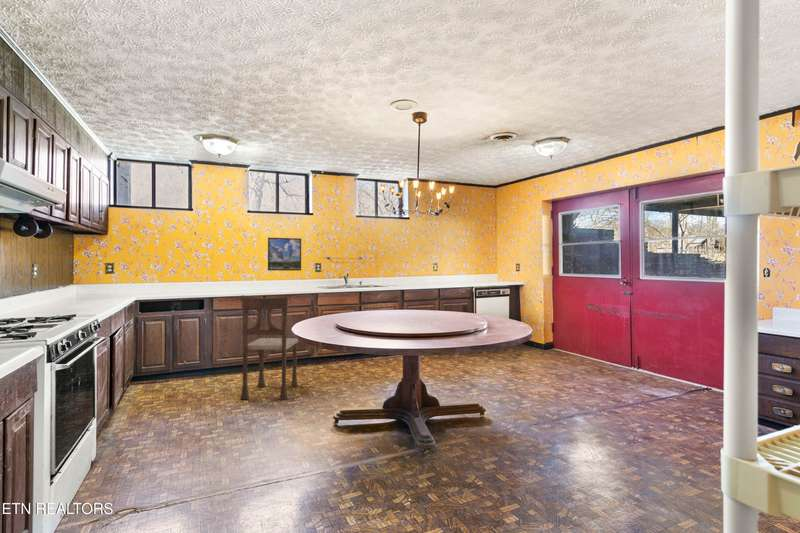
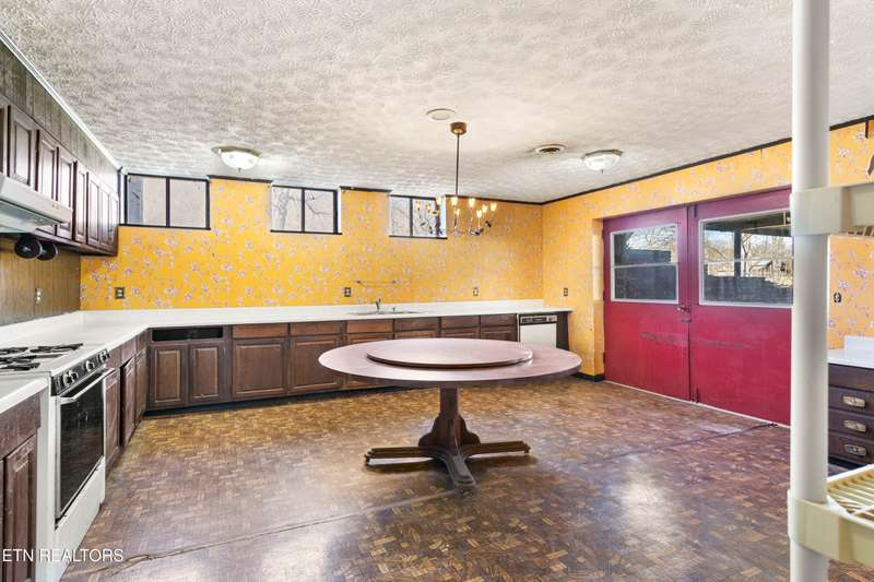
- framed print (284, 254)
- dining chair (271, 343)
